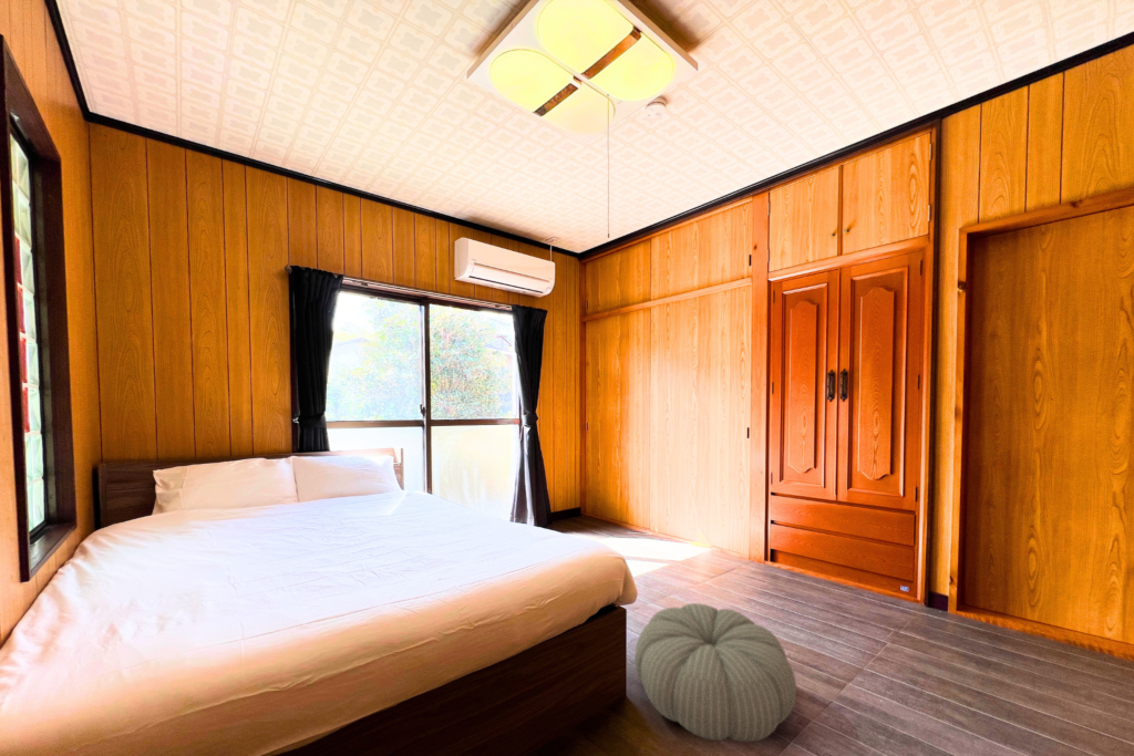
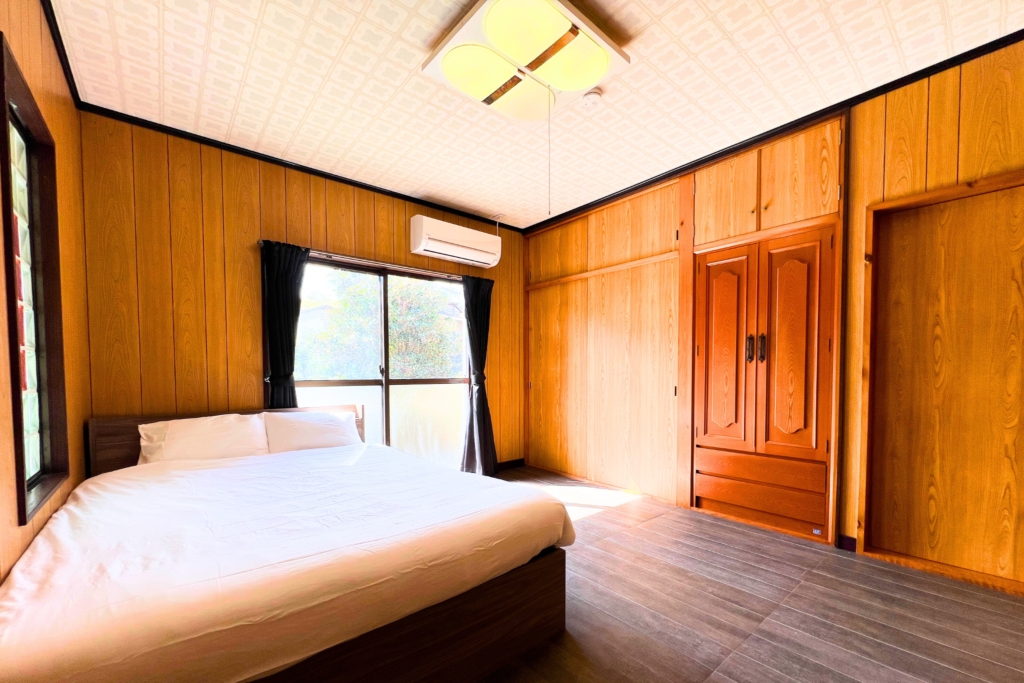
- pouf (710, 663)
